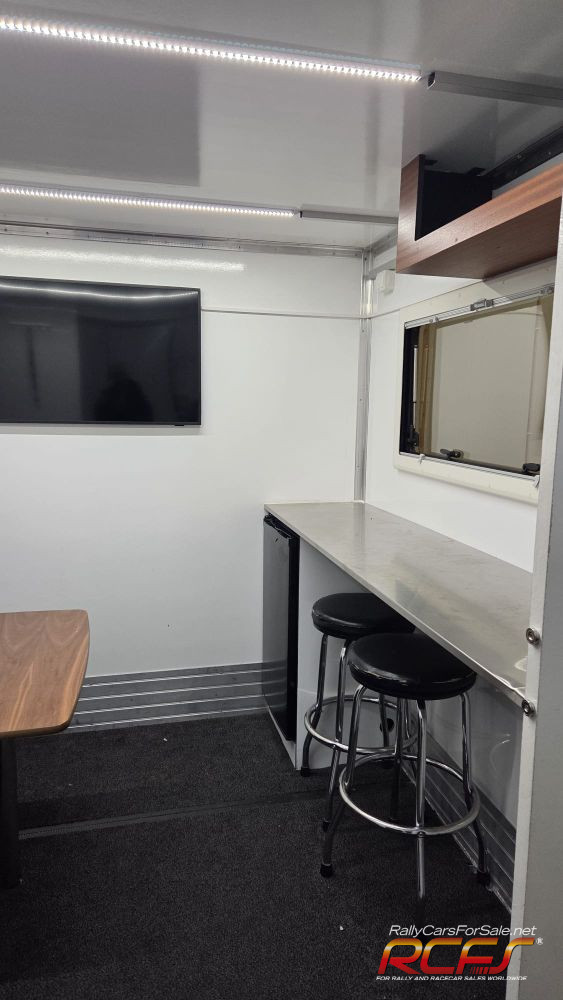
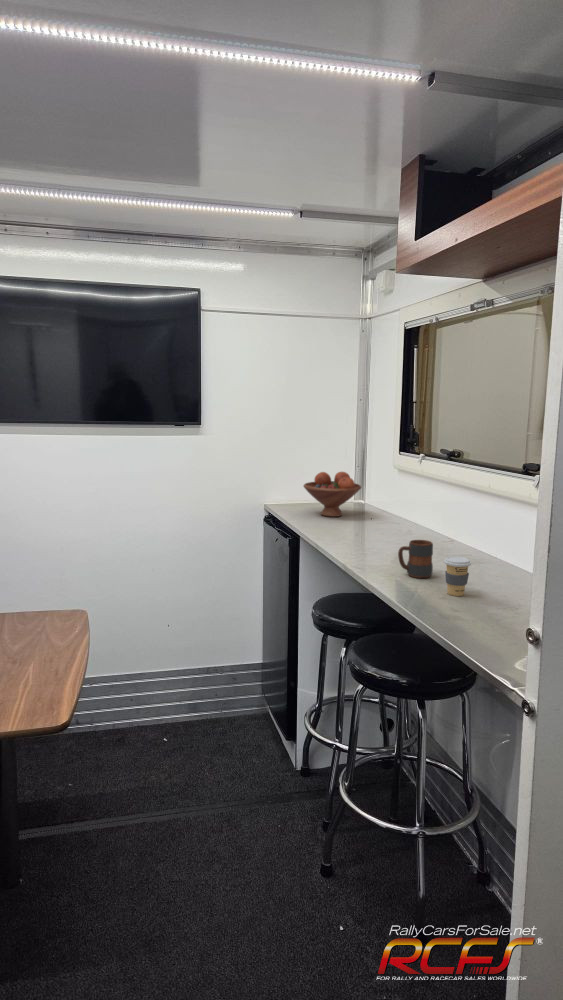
+ coffee cup (456, 576)
+ mug (415, 558)
+ fruit bowl (332, 494)
